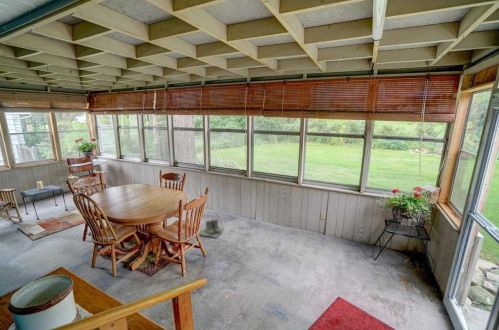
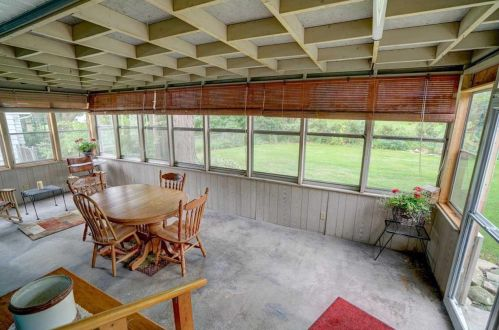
- boots (212, 226)
